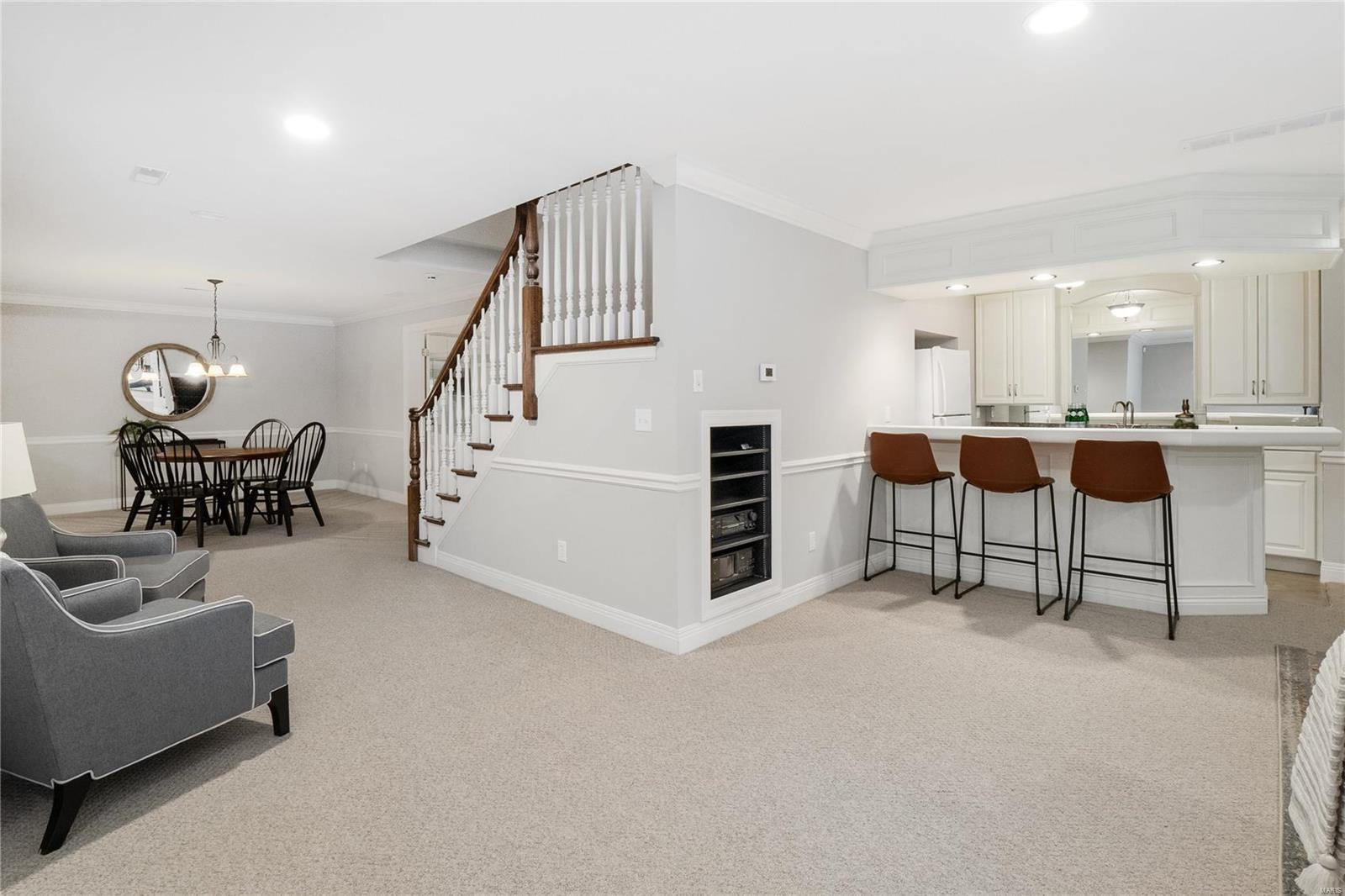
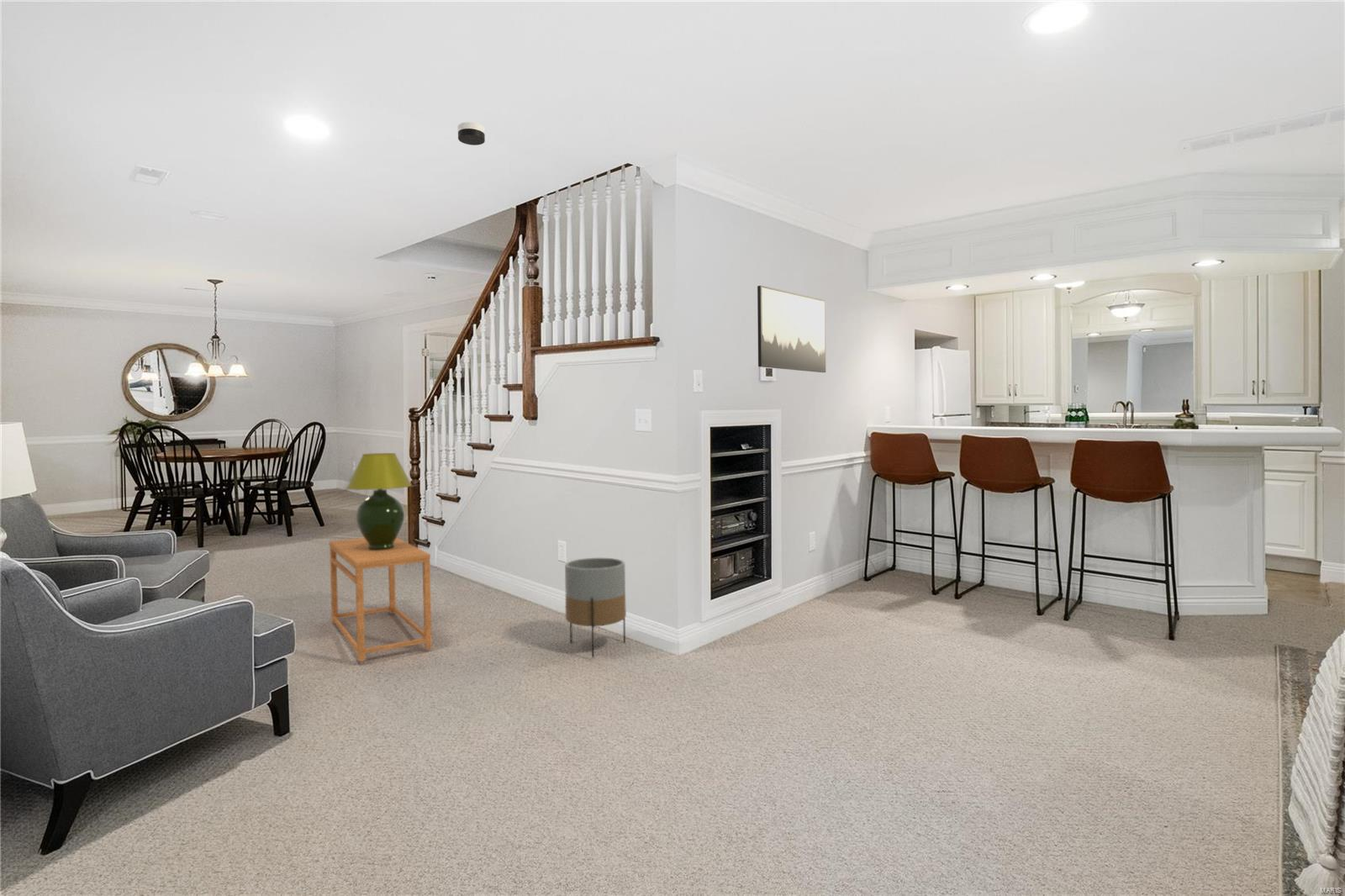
+ table lamp (380, 500)
+ wall art (794, 331)
+ smoke detector (471, 134)
+ planter (595, 605)
+ side table (389, 591)
